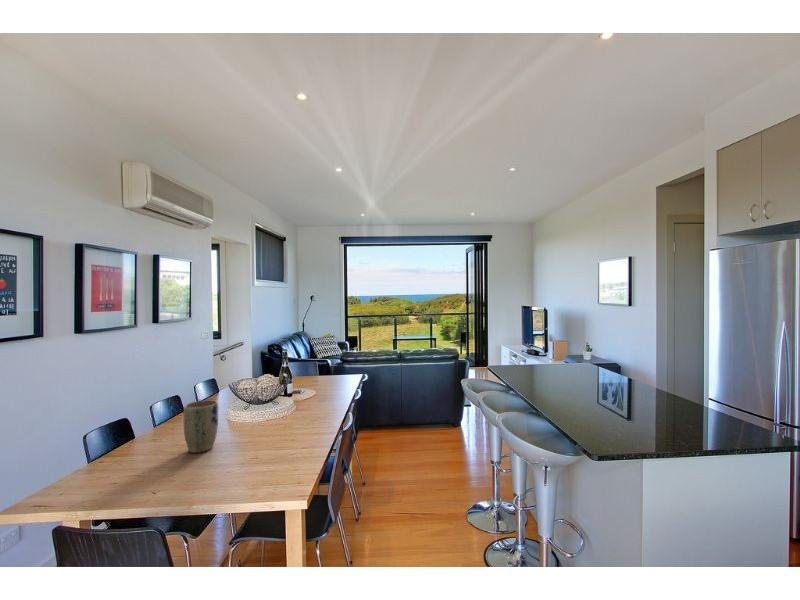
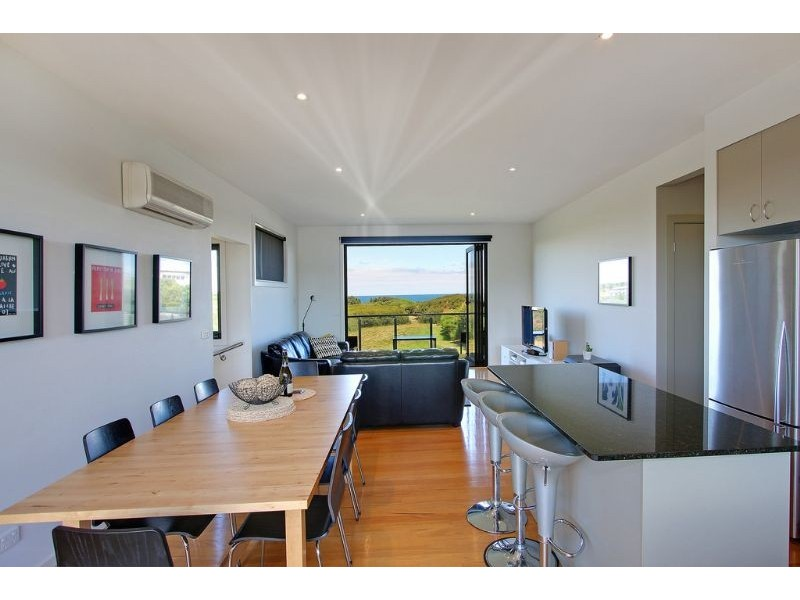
- plant pot (201, 426)
